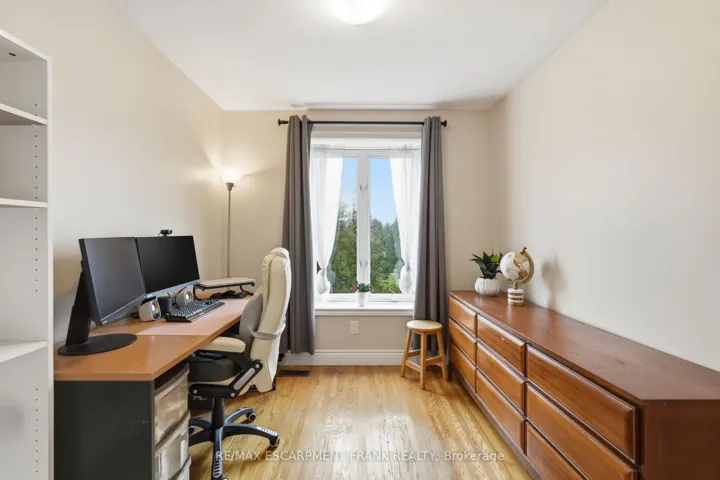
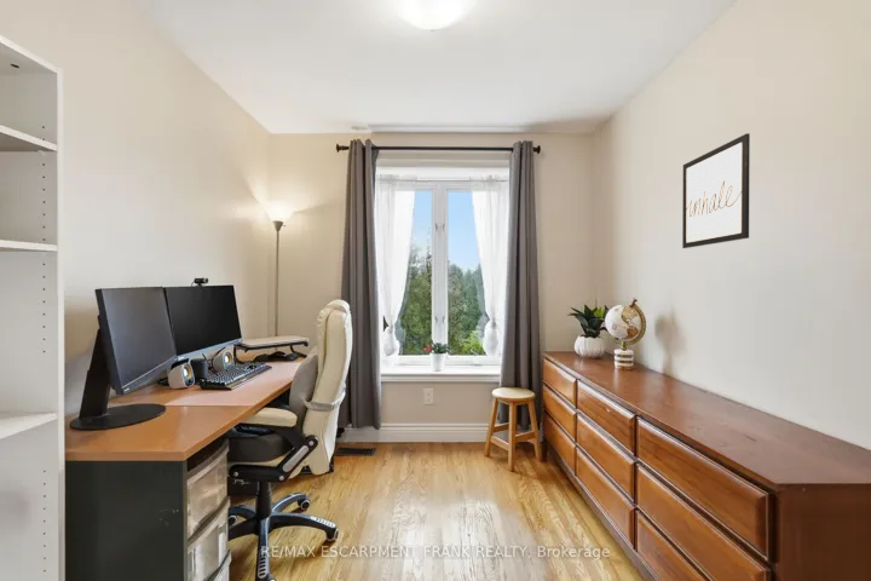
+ wall art (711, 197)
